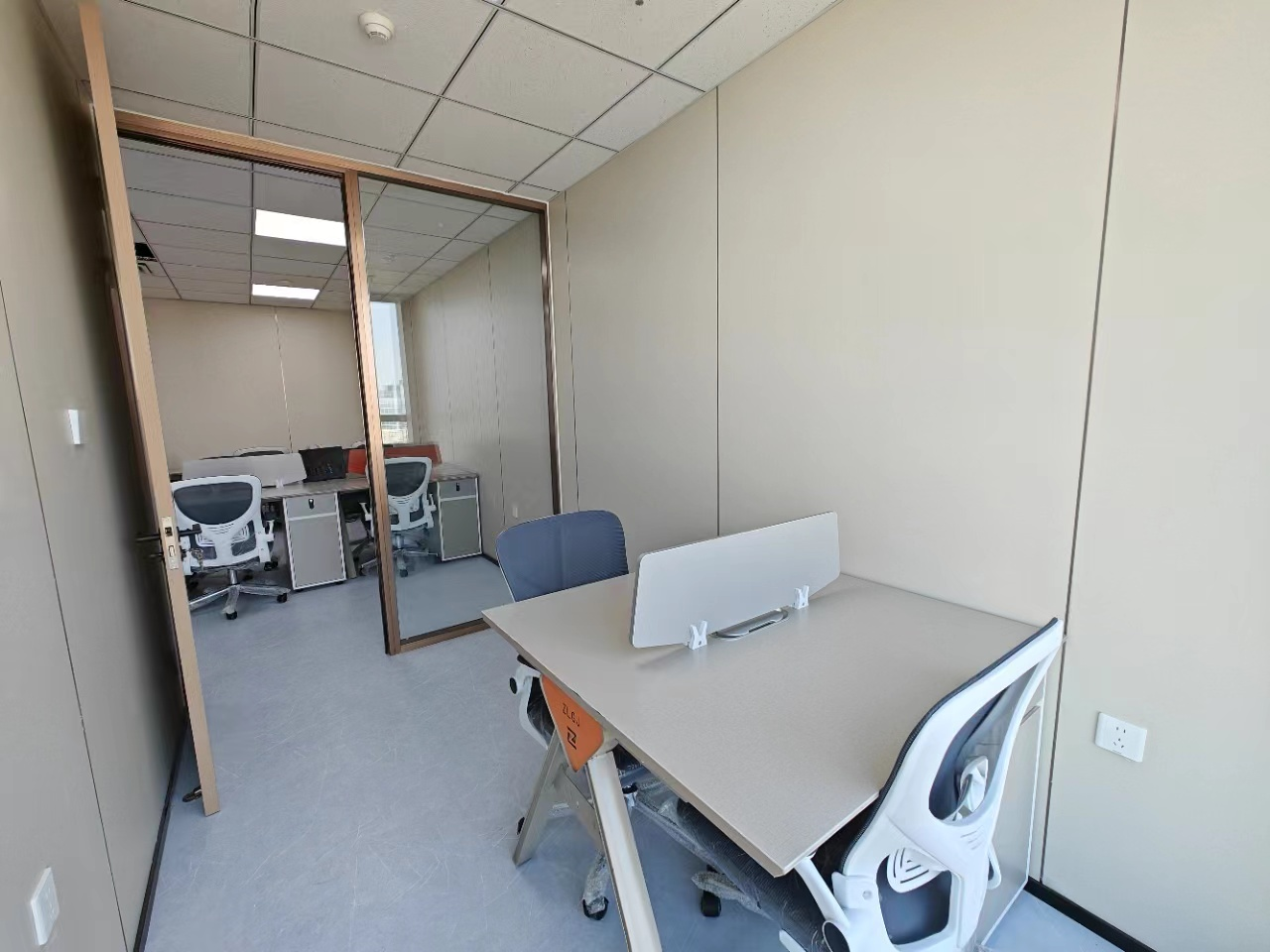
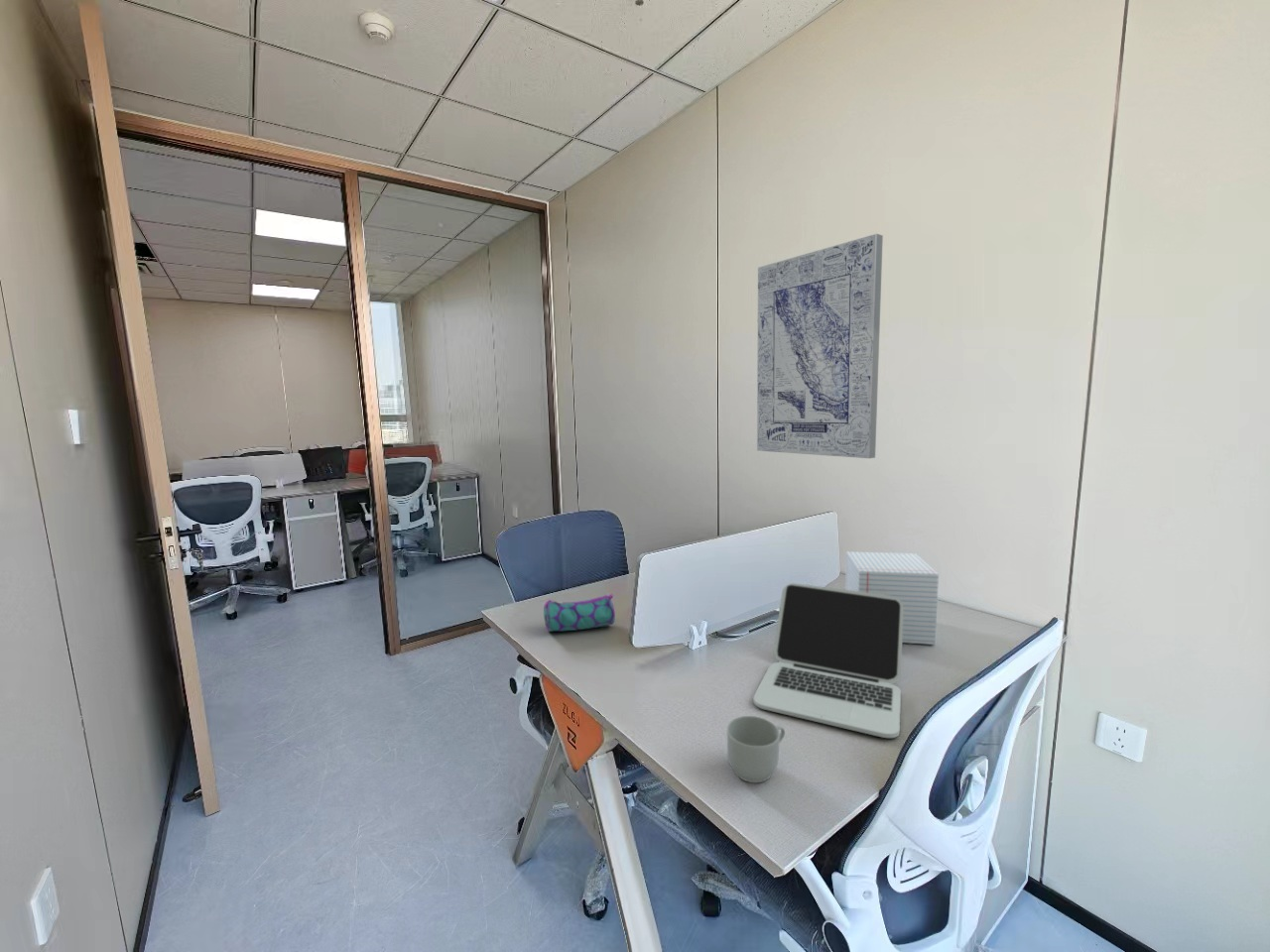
+ wall art (812, 355)
+ notepad (887, 594)
+ laptop (831, 648)
+ mug (758, 748)
+ pencil case (578, 612)
